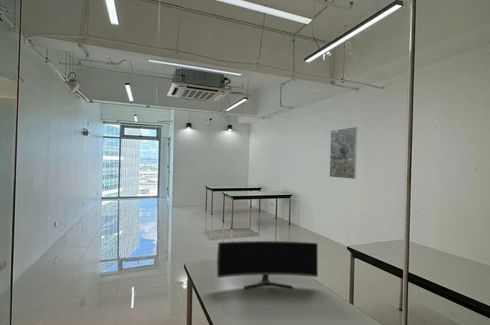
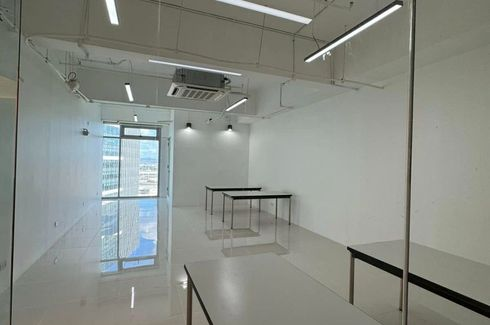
- monitor (267, 262)
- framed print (342, 153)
